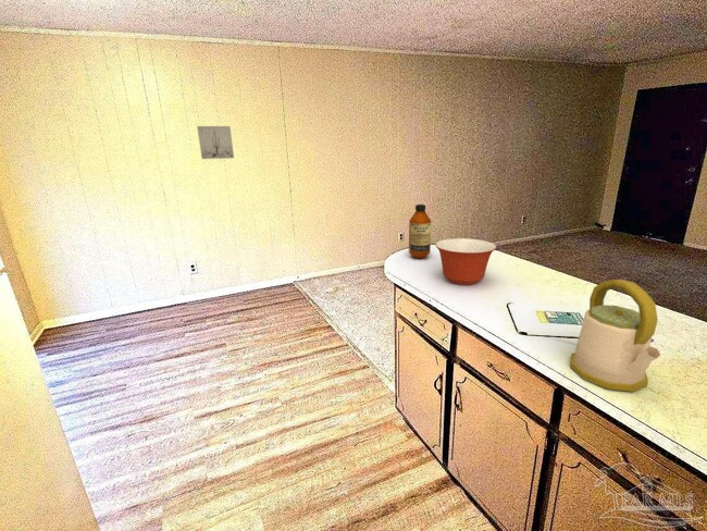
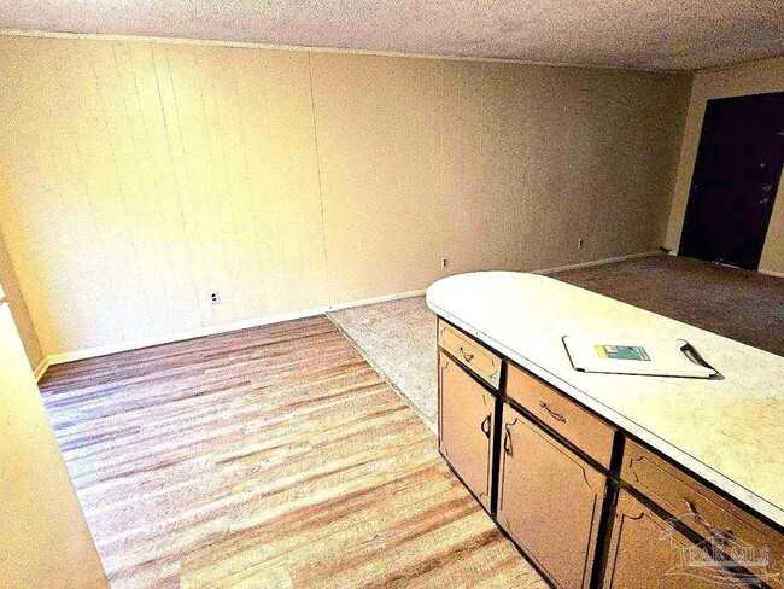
- mixing bowl (463, 262)
- wall art (215, 143)
- bottle (420, 231)
- kettle (620, 331)
